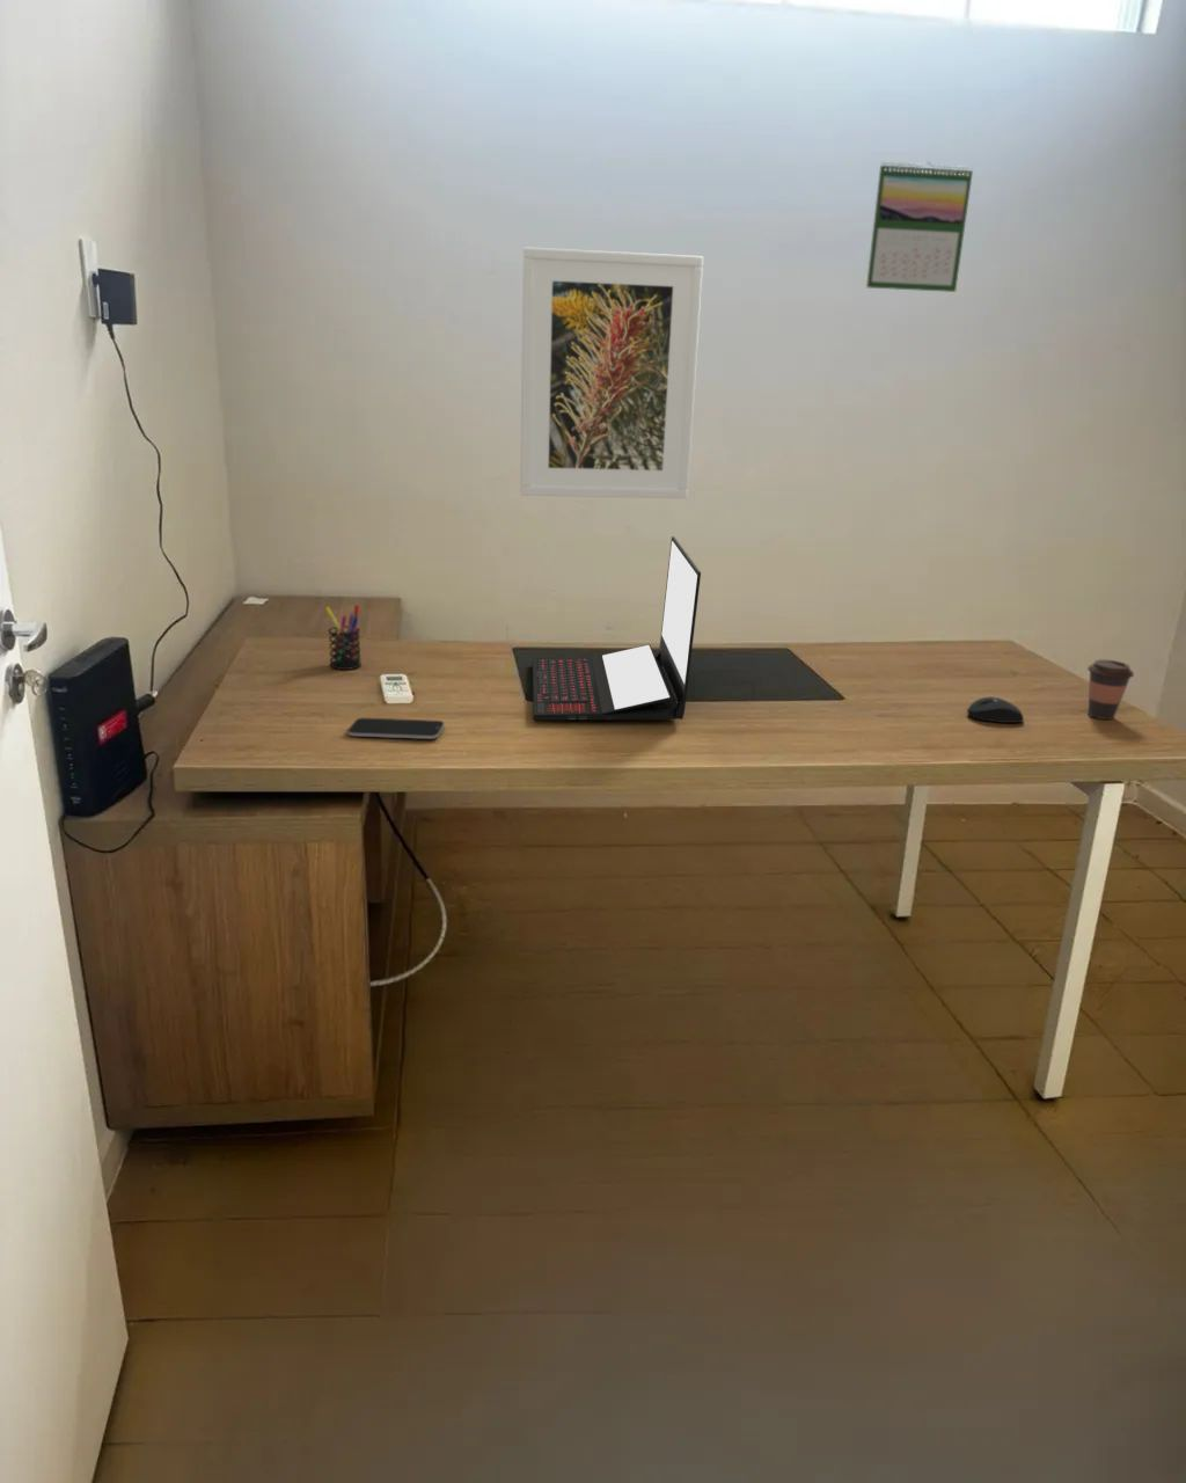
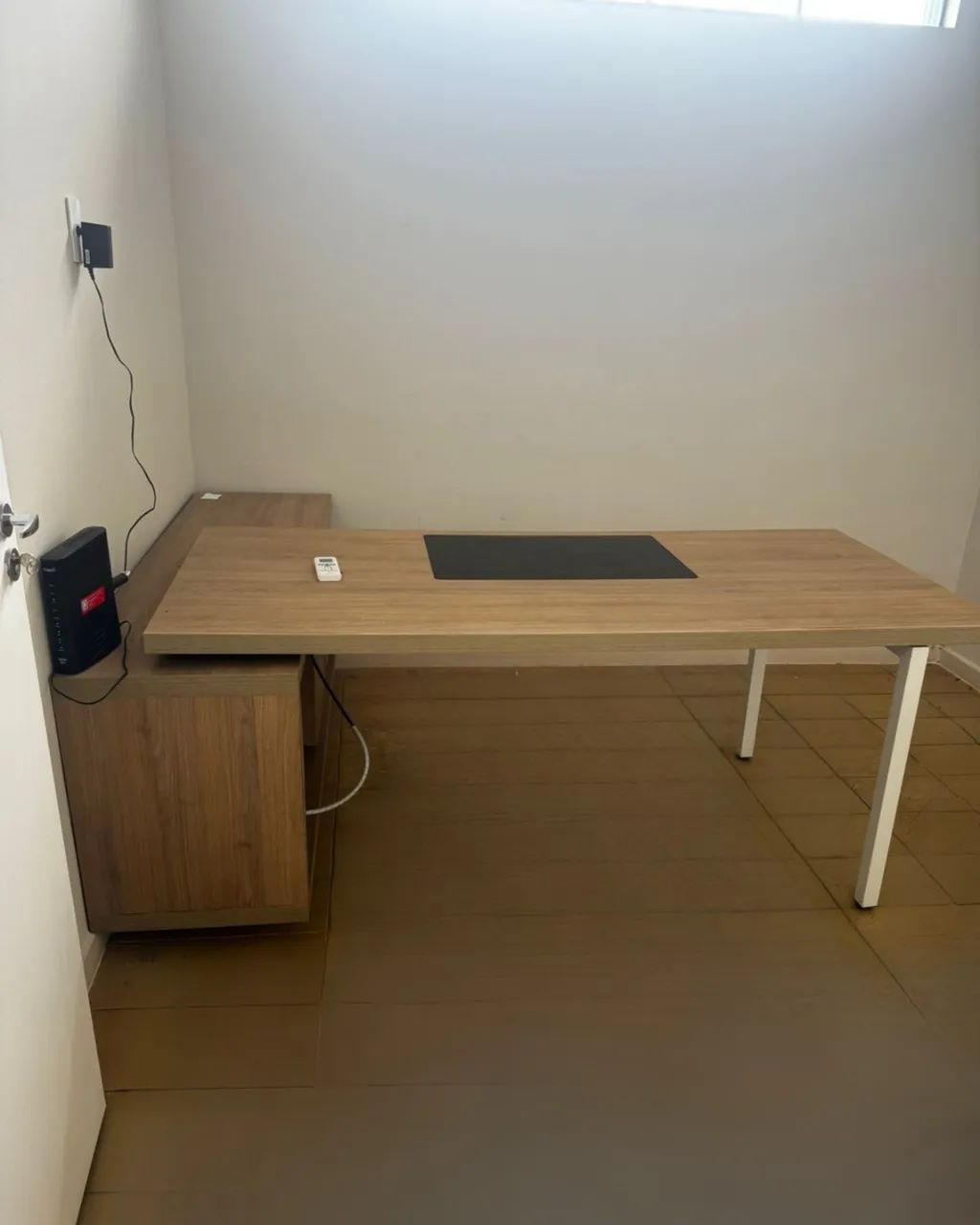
- mouse (996, 708)
- coffee cup (1106, 689)
- calendar (919, 228)
- smartphone (396, 728)
- pen holder (347, 633)
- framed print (608, 379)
- laptop (616, 651)
